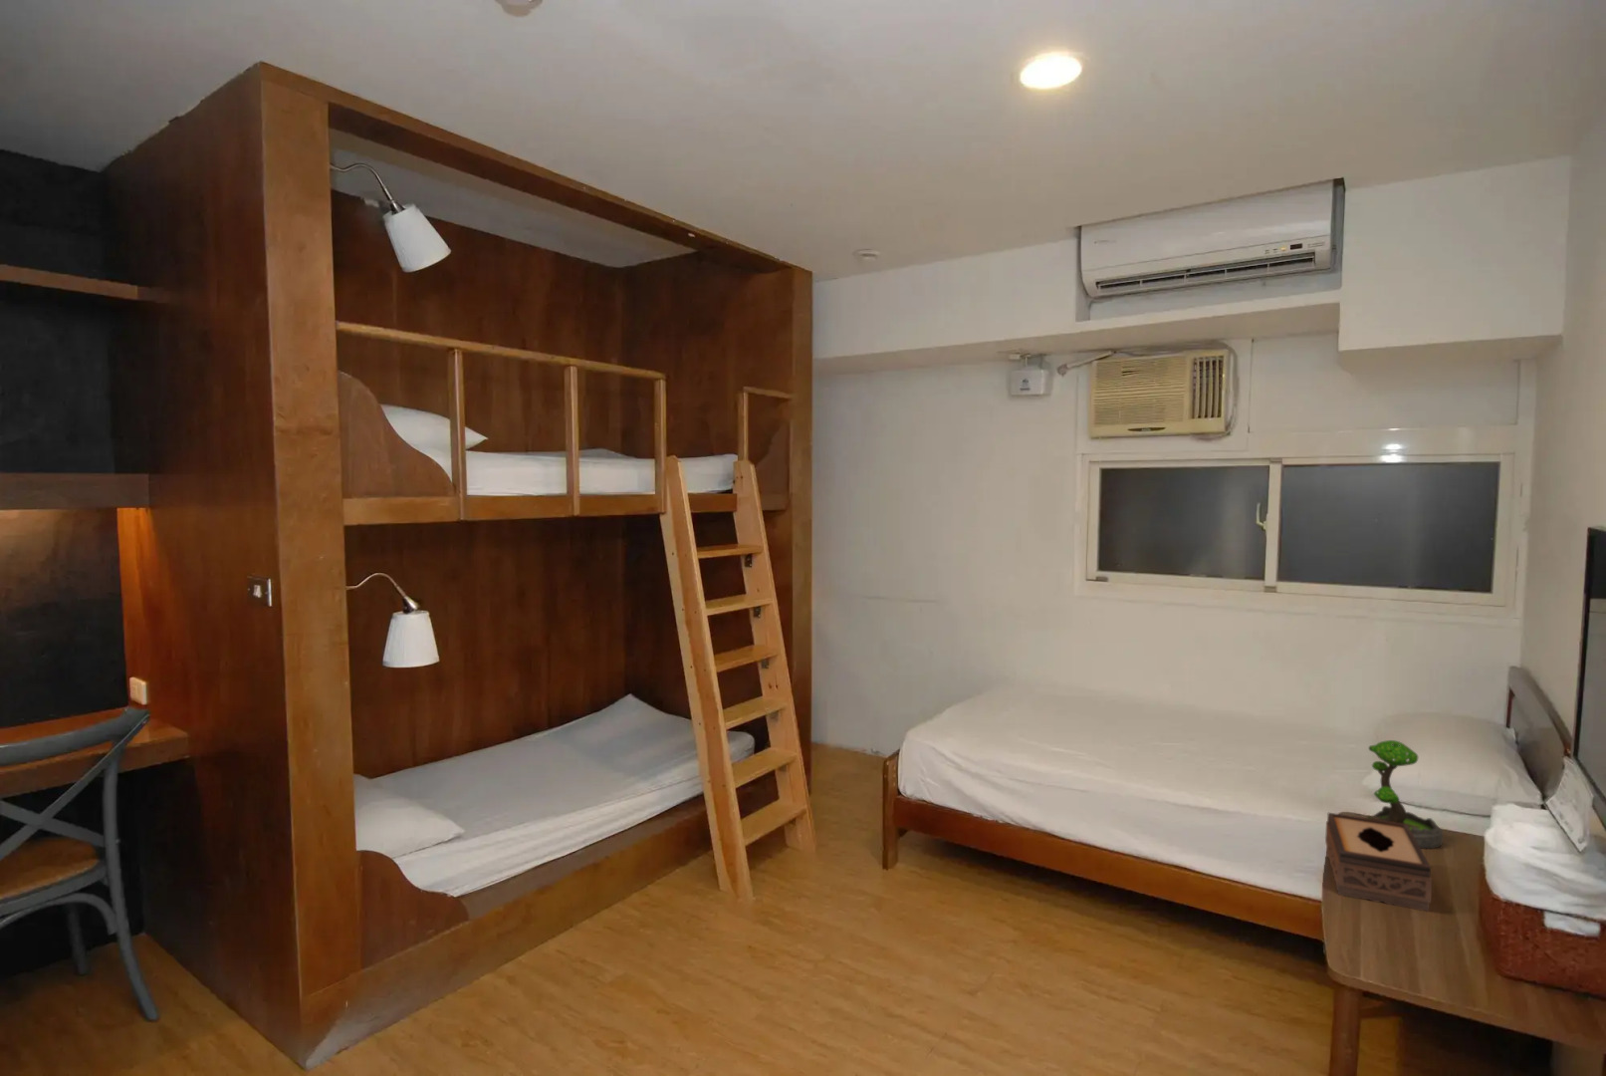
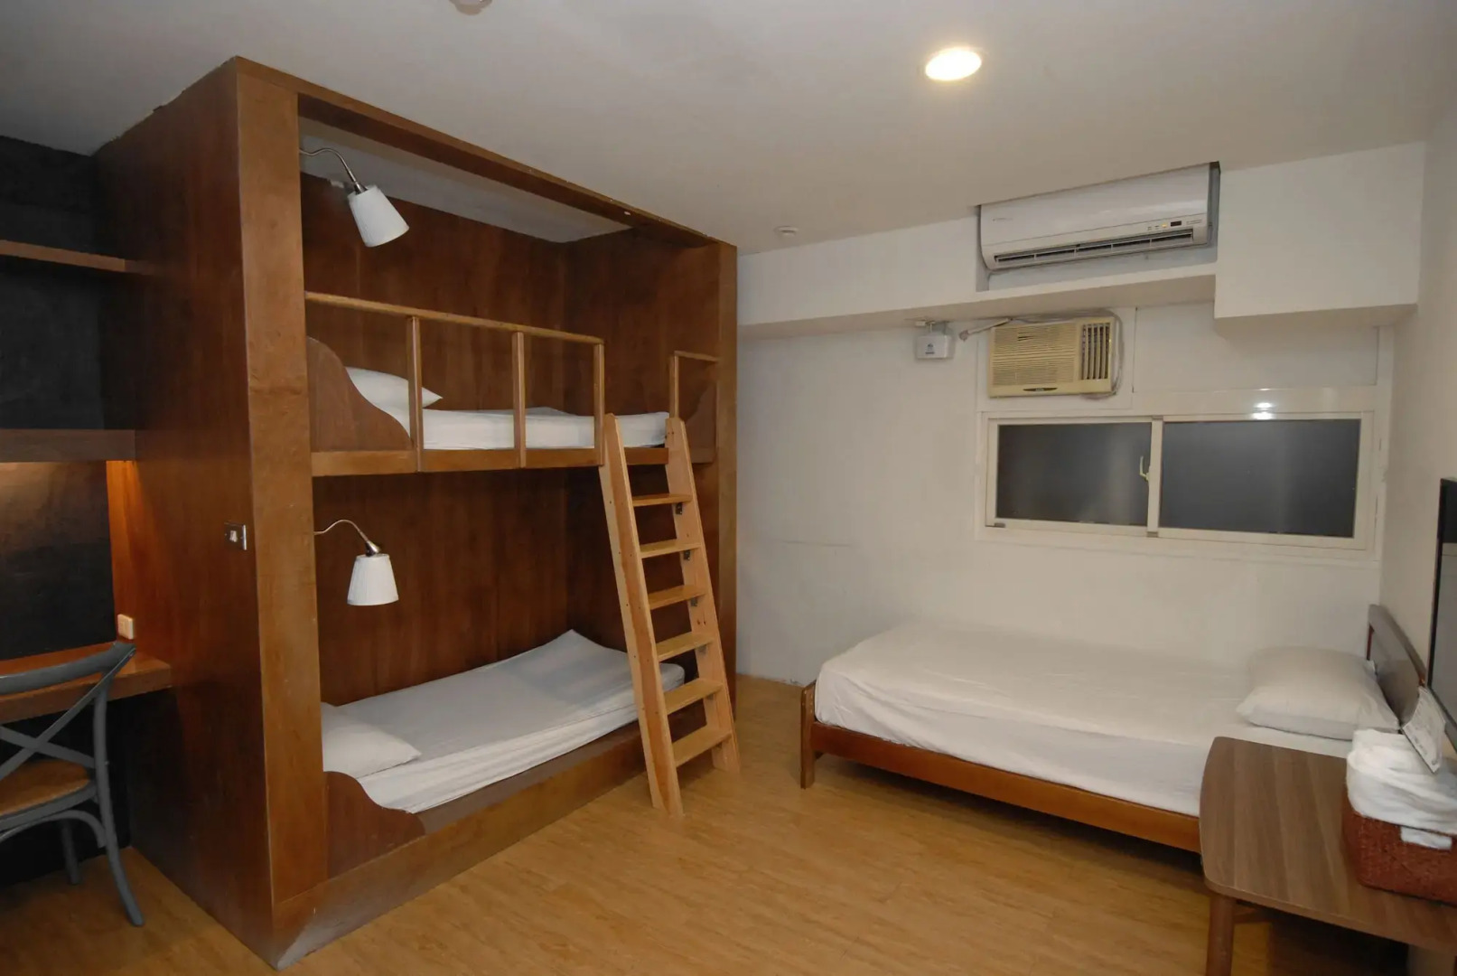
- tissue box (1374, 859)
- plant (1395, 793)
